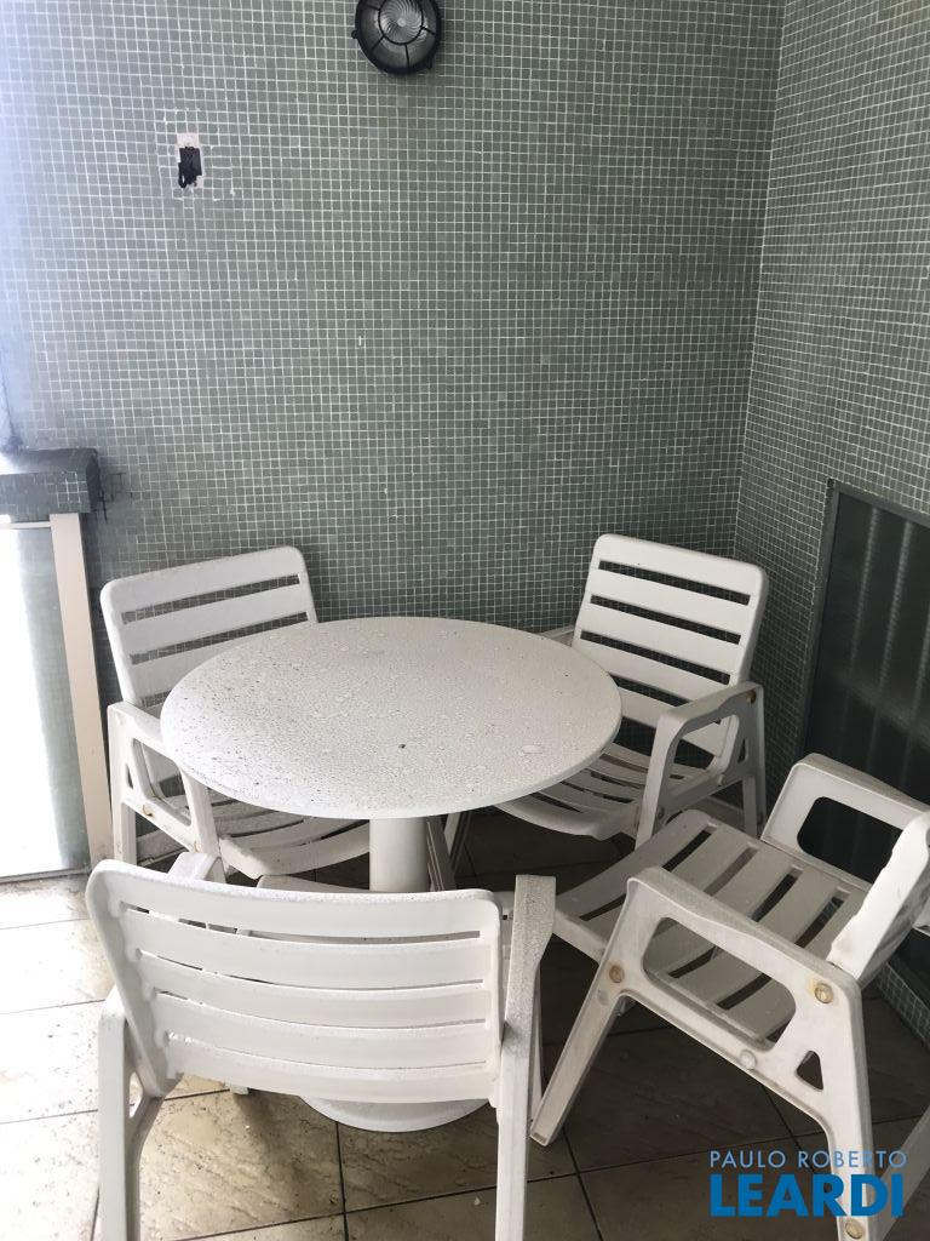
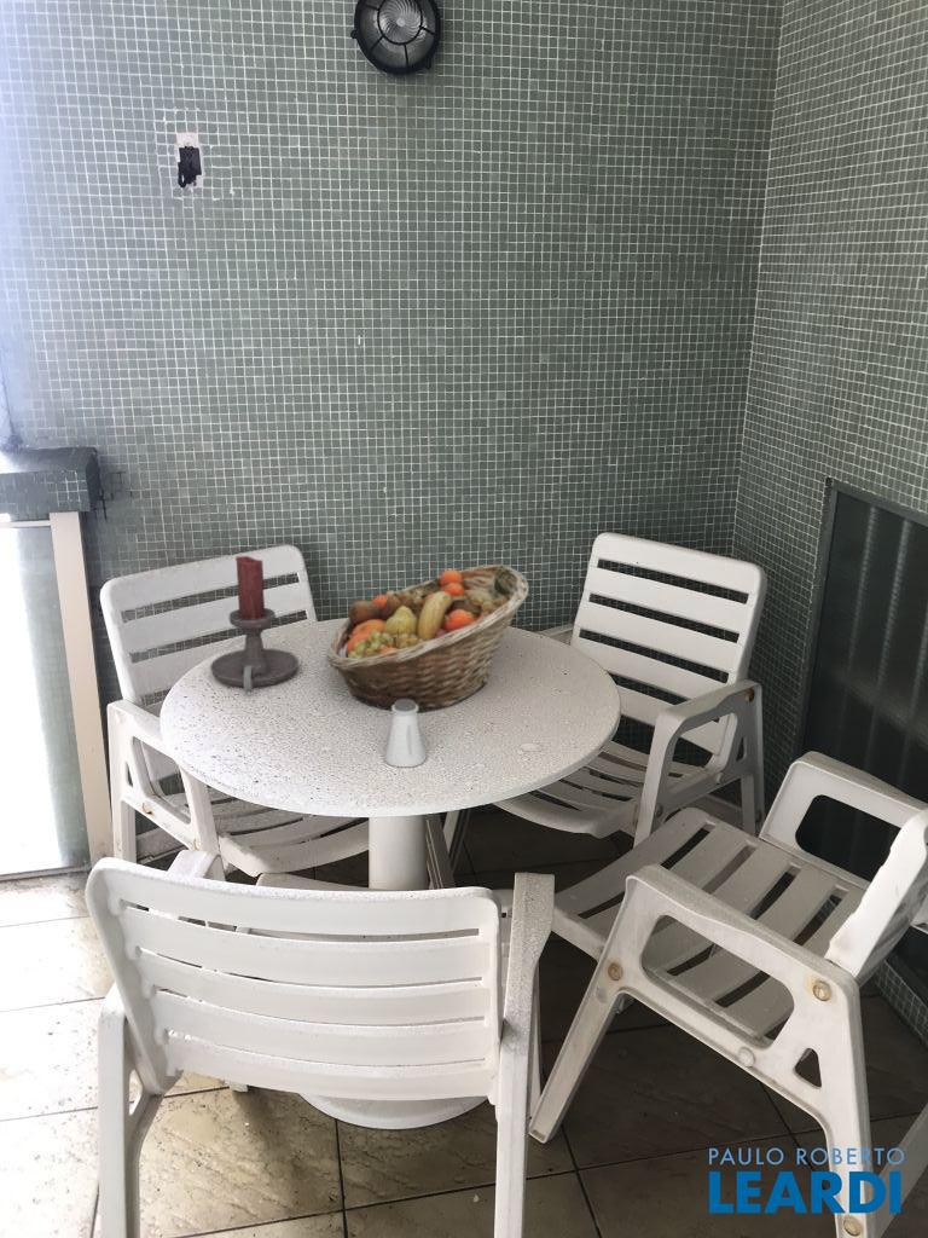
+ fruit basket (428, 630)
+ candle holder (250, 620)
+ saltshaker (405, 730)
